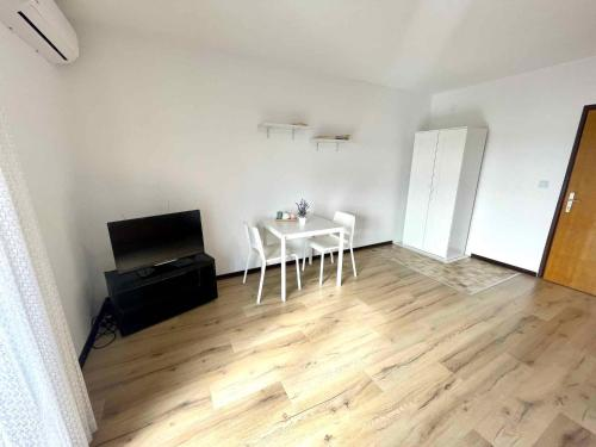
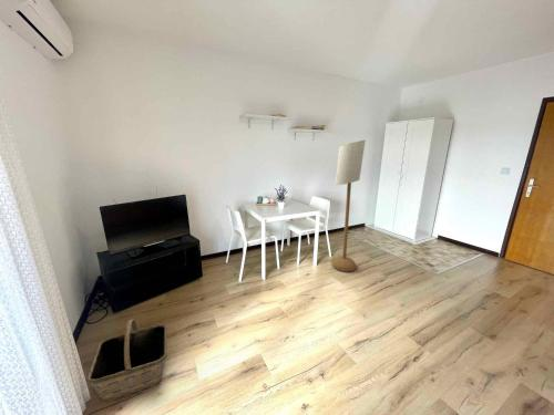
+ basket (132, 350)
+ floor lamp (347, 207)
